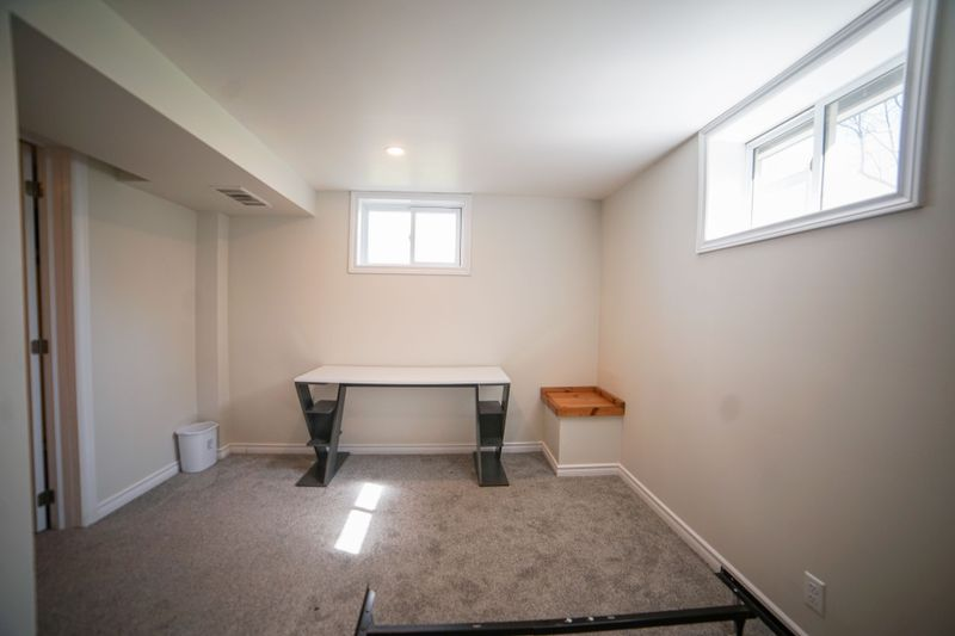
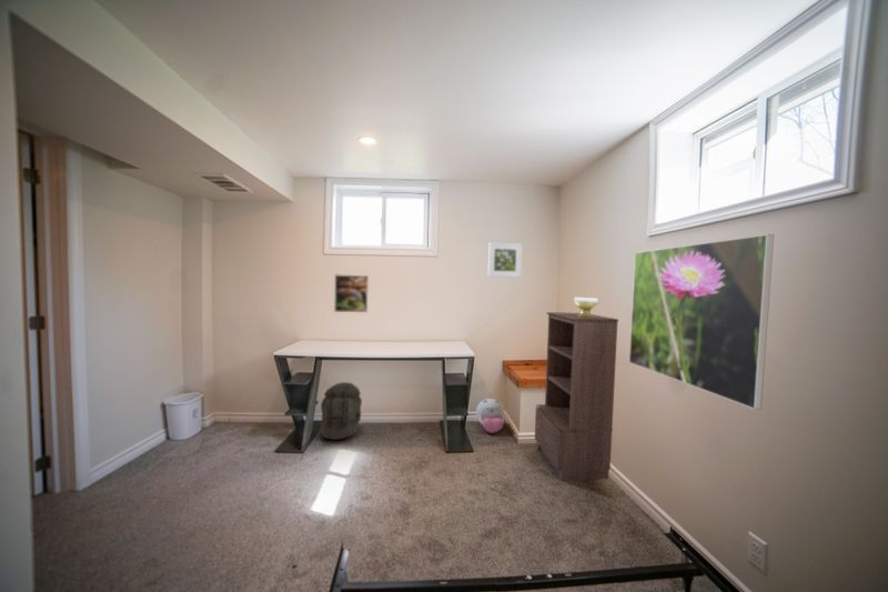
+ plush toy (490, 413)
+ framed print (351, 293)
+ backpack (340, 409)
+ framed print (505, 260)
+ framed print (684, 313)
+ candle holder (585, 305)
+ shelving unit (572, 389)
